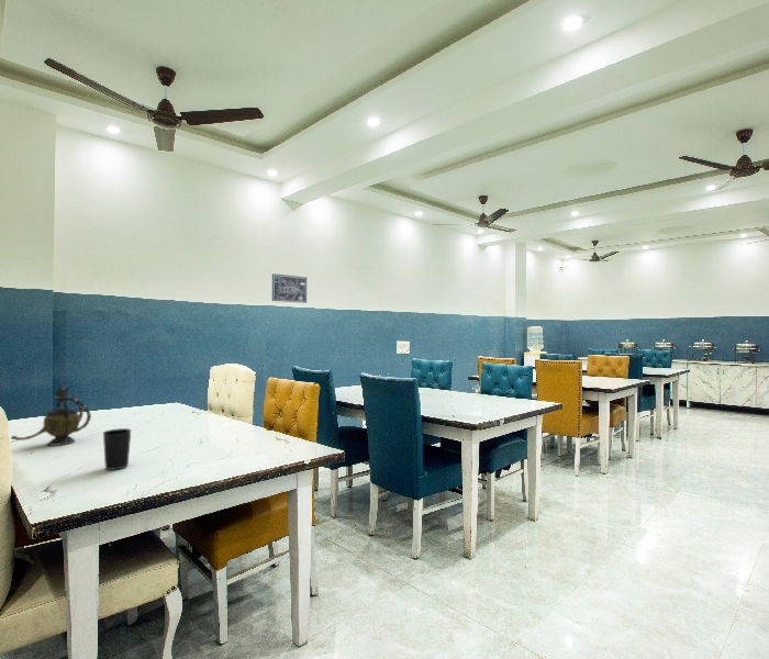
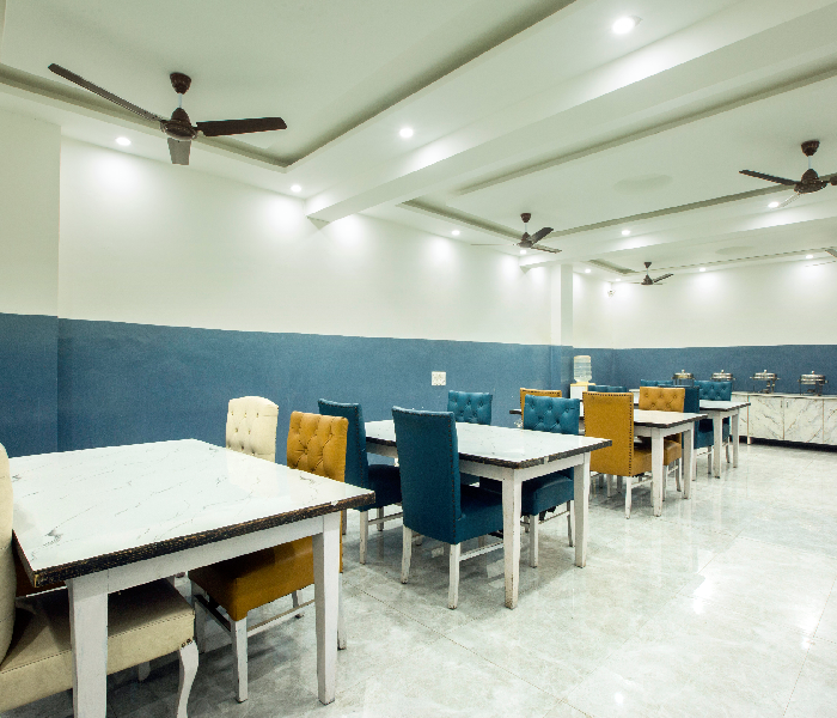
- cup (116, 448)
- wall art (289, 288)
- teapot (51, 415)
